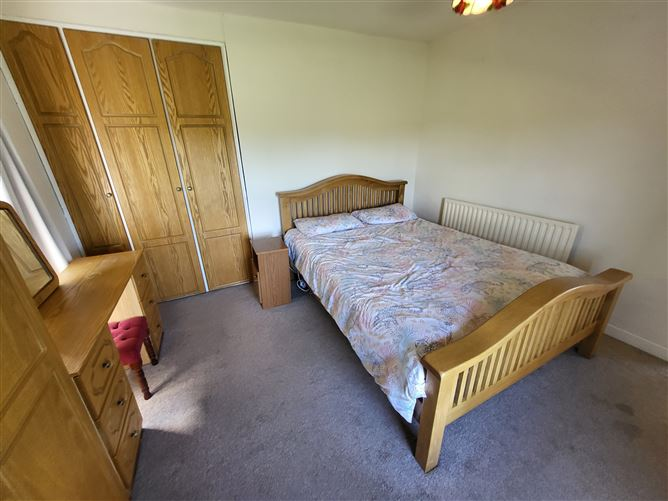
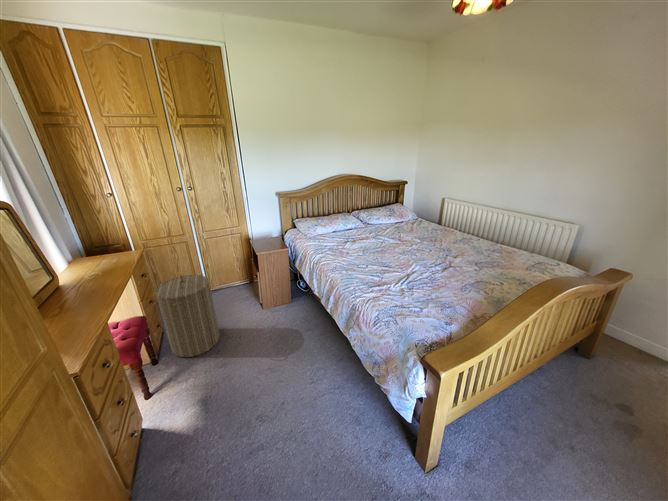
+ laundry hamper (188, 310)
